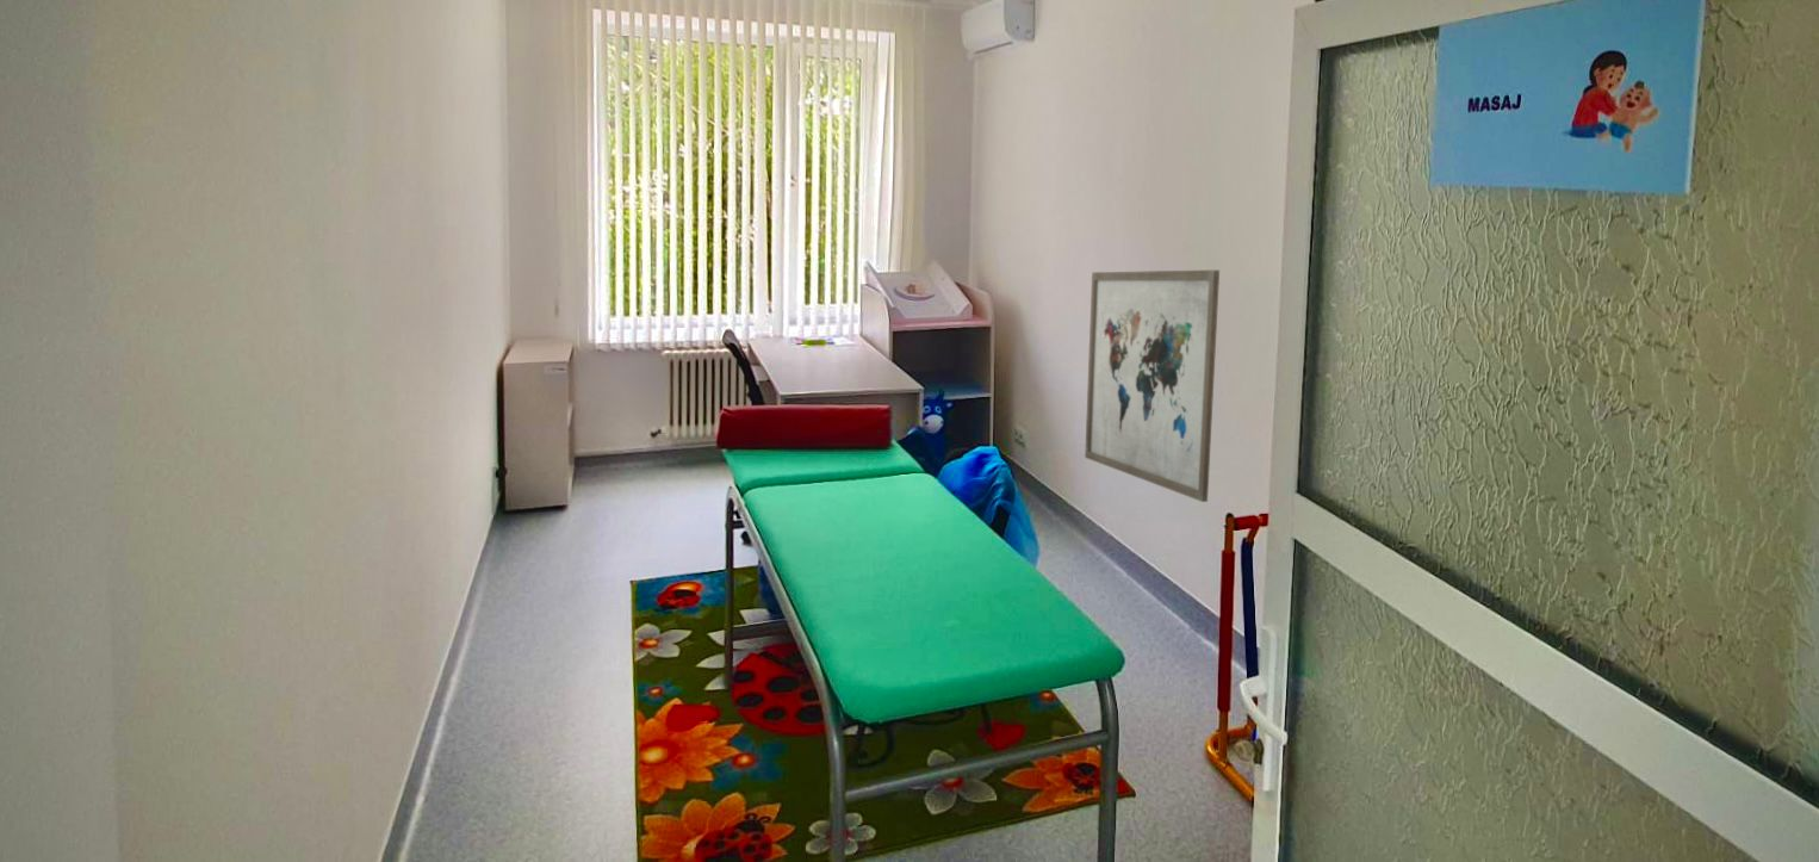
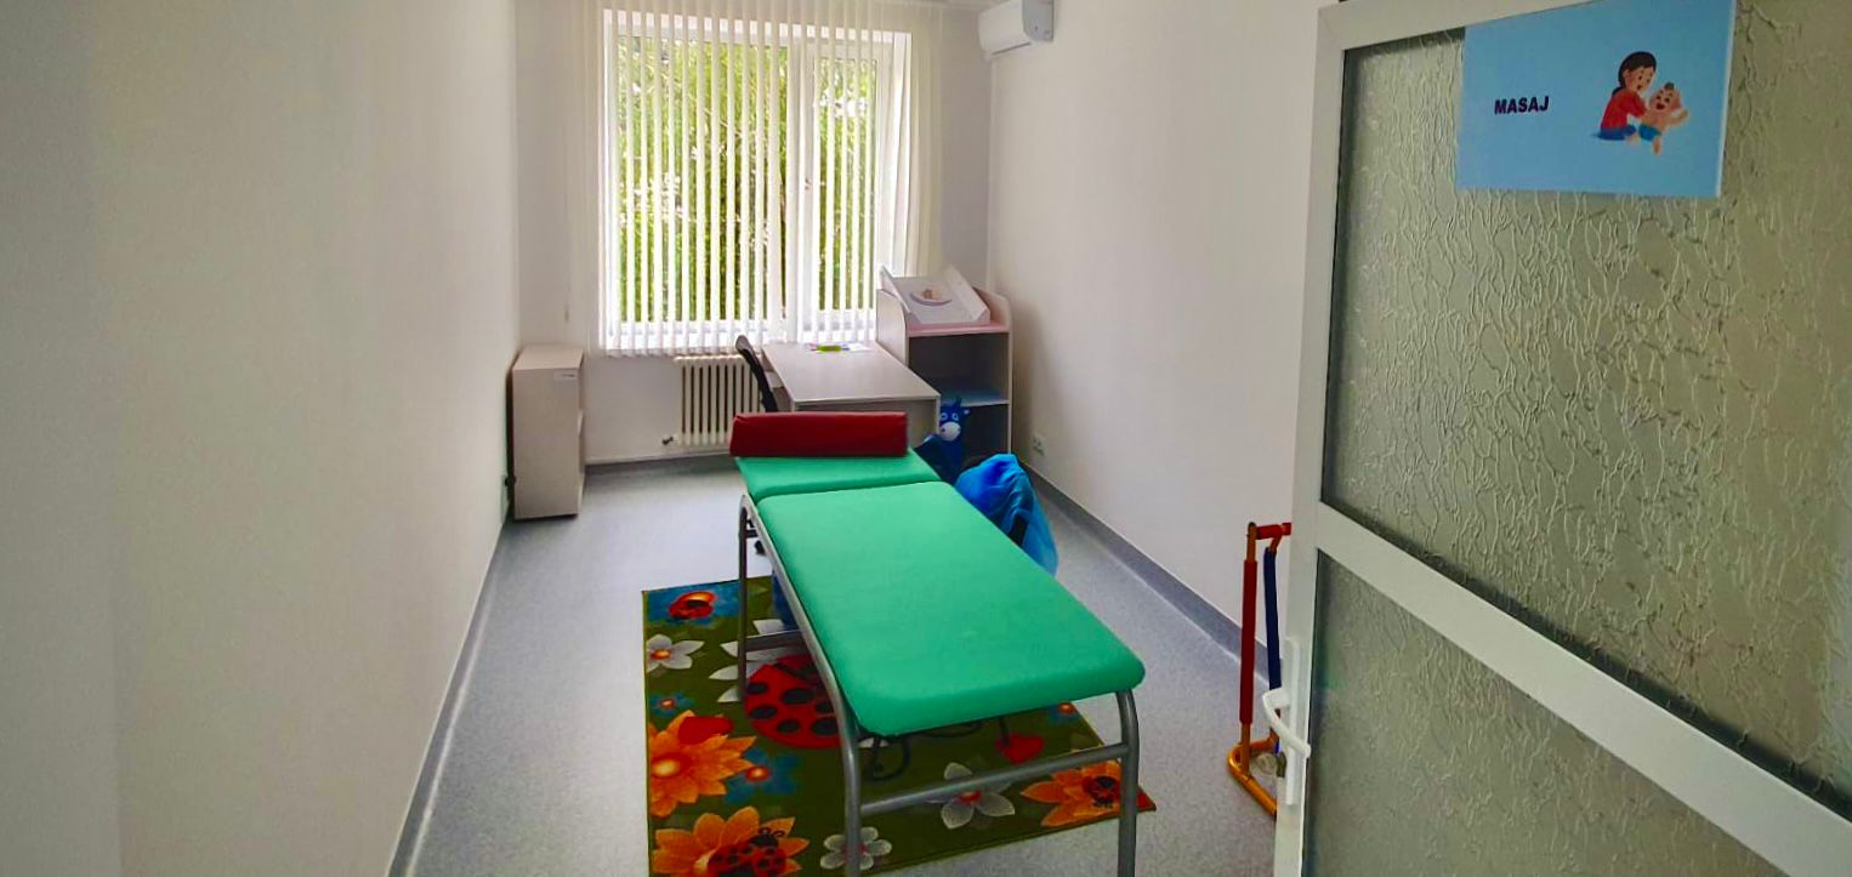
- wall art (1143, 374)
